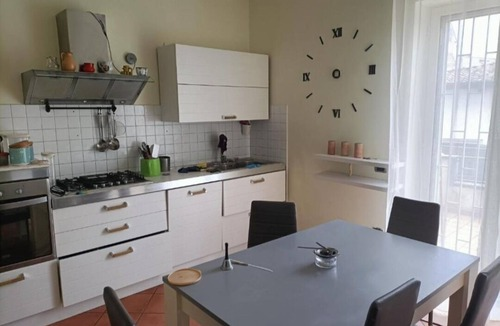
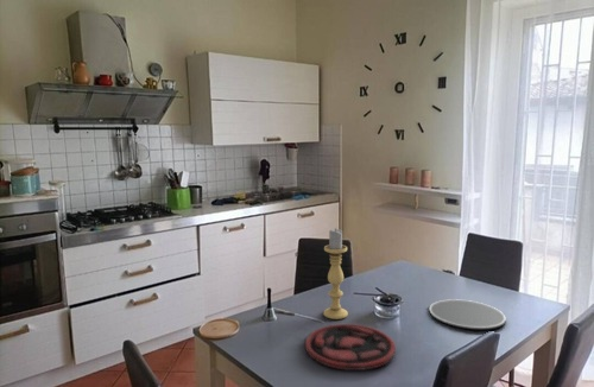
+ plate (349, 344)
+ plate (466, 313)
+ candle holder (335, 271)
